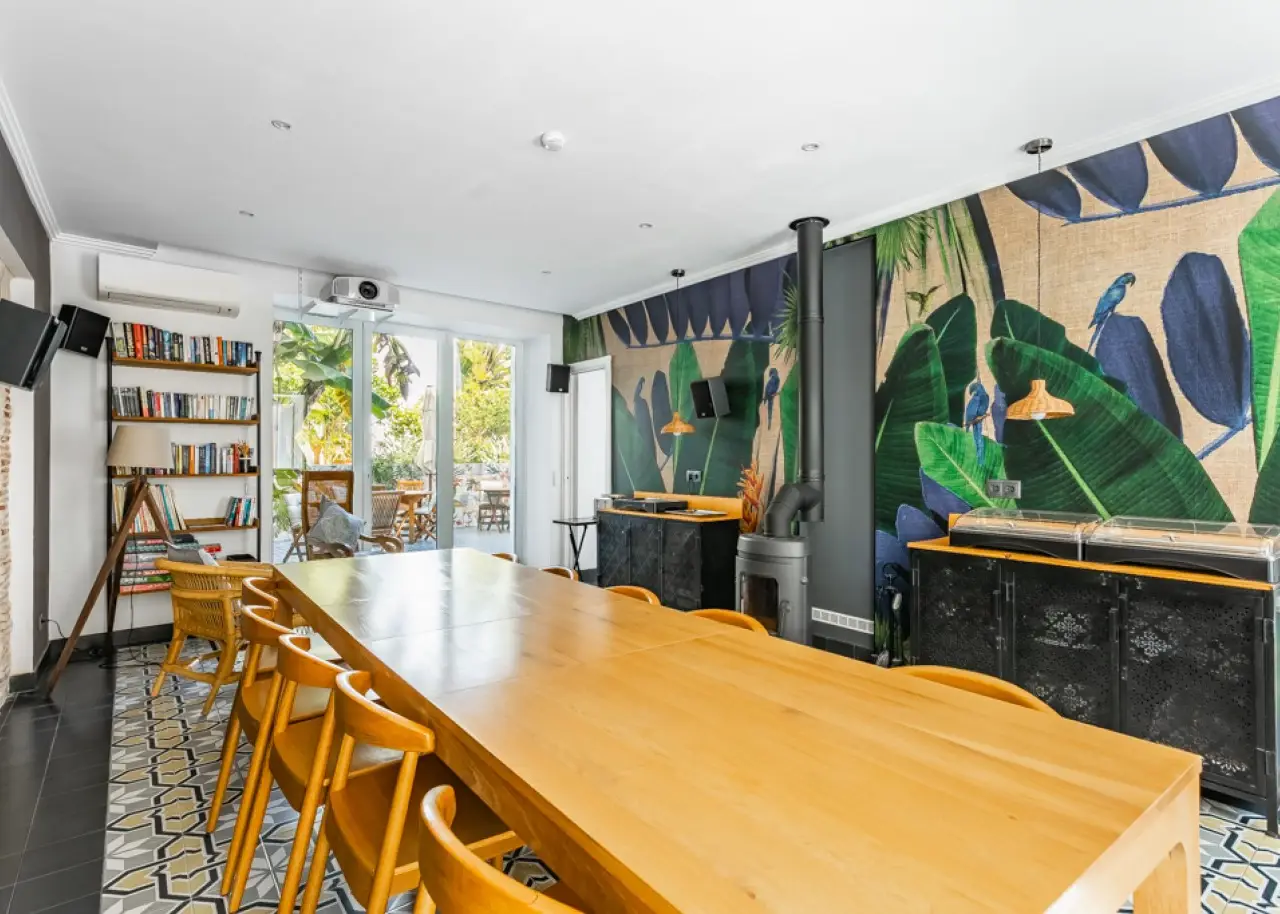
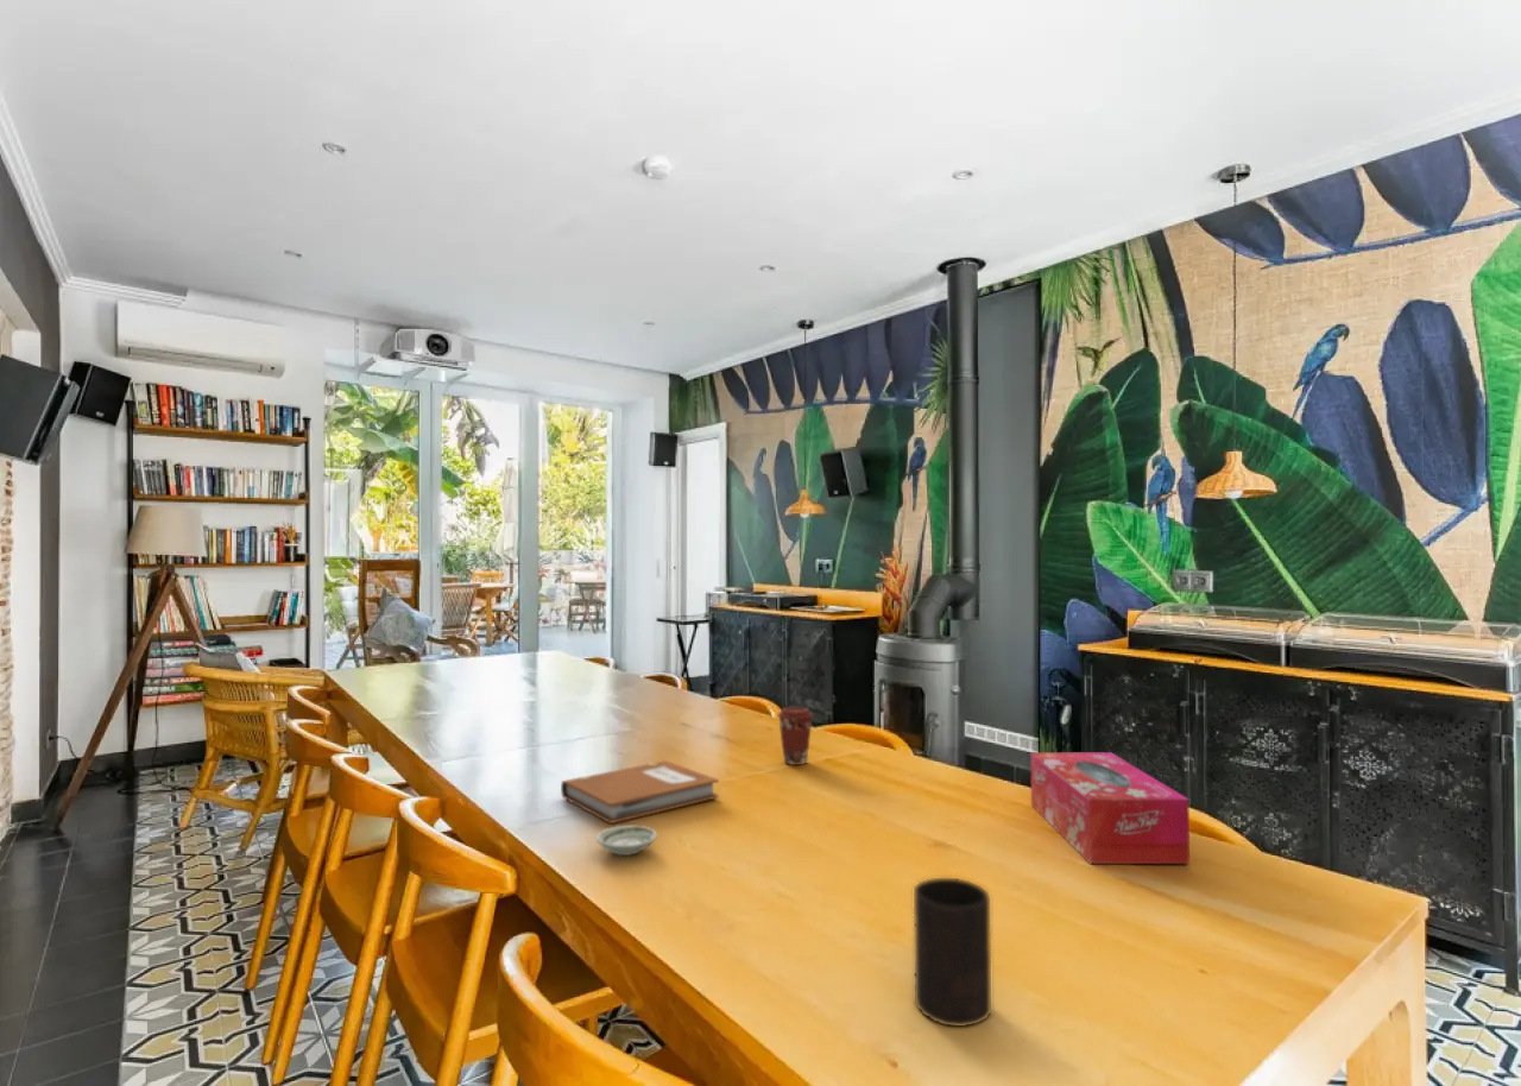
+ notebook (642, 787)
+ tissue box (1102, 802)
+ cup (952, 948)
+ saucer (626, 841)
+ coffee cup (795, 735)
